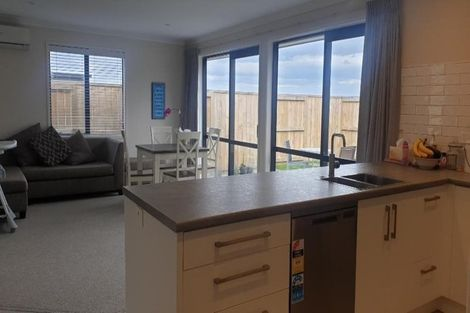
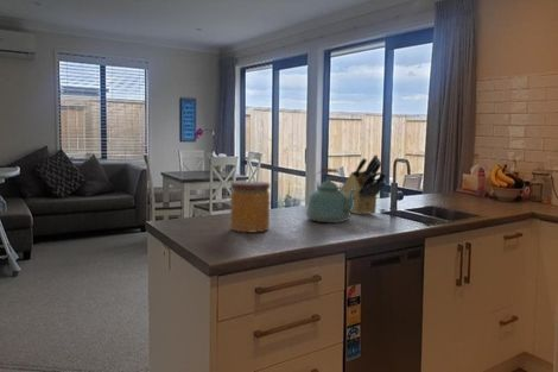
+ jar (249, 206)
+ knife block (359, 183)
+ kettle (332, 194)
